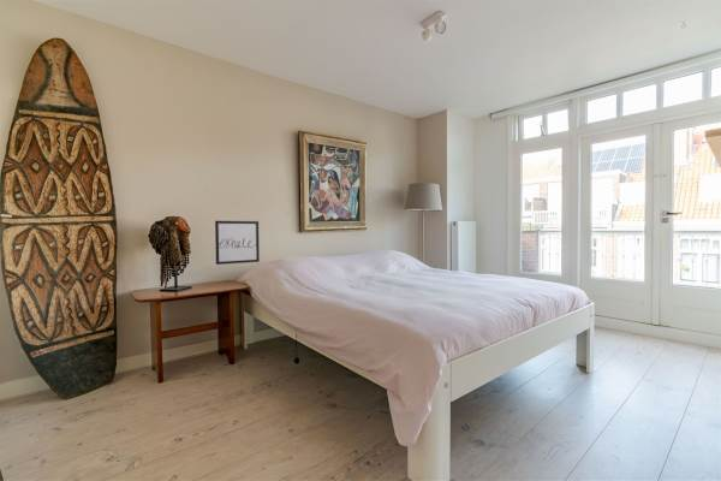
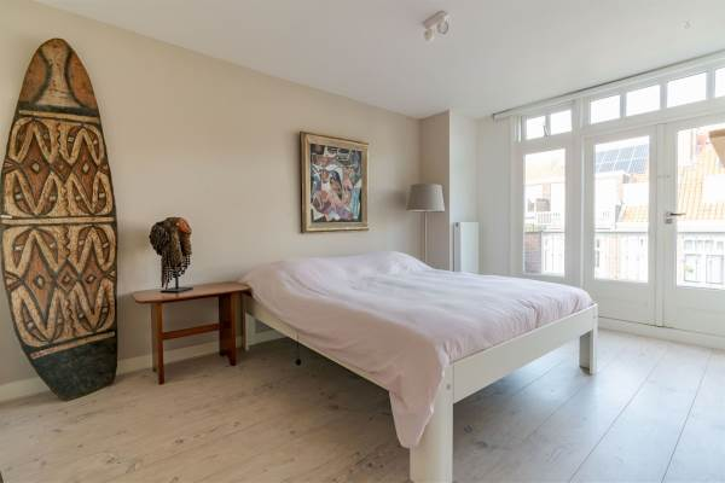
- wall art (238, 242)
